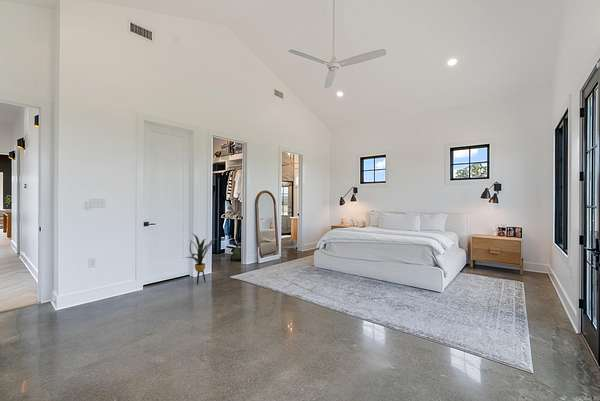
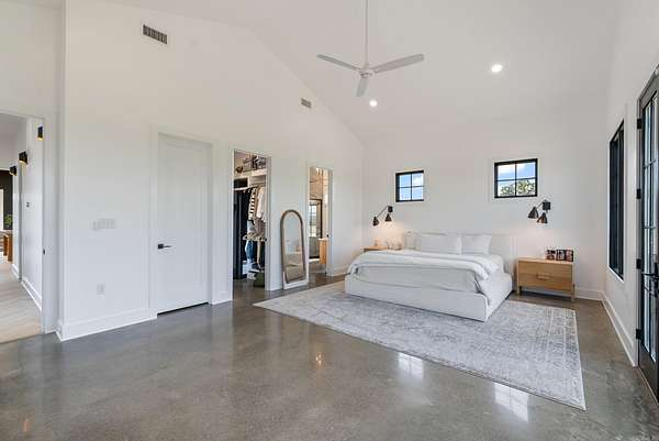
- house plant (201, 258)
